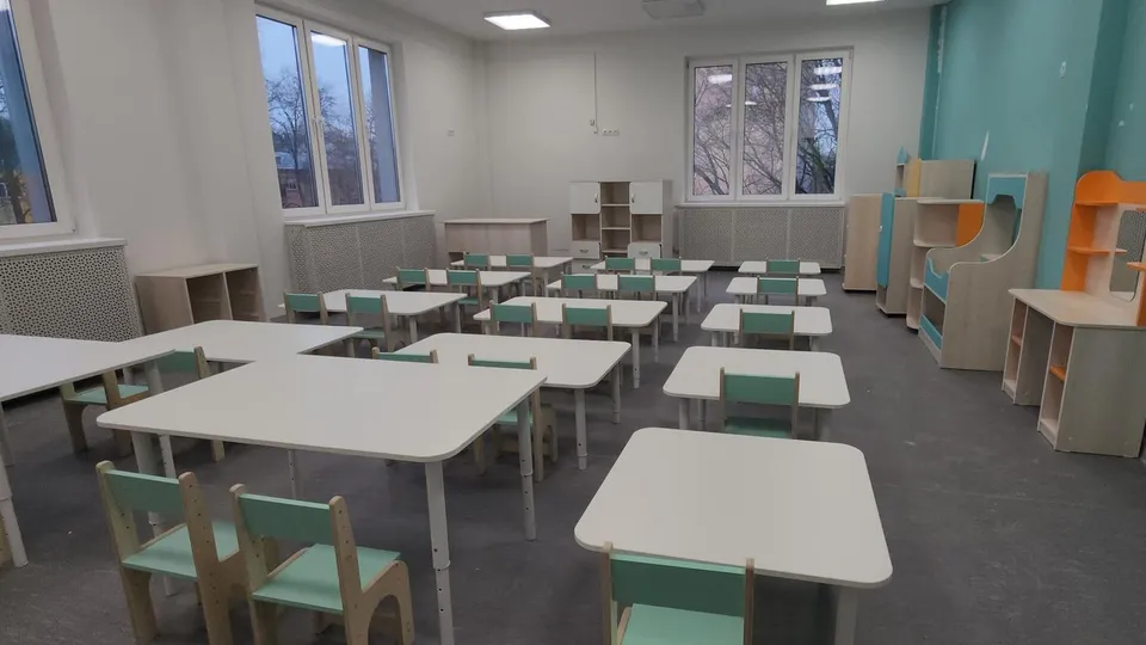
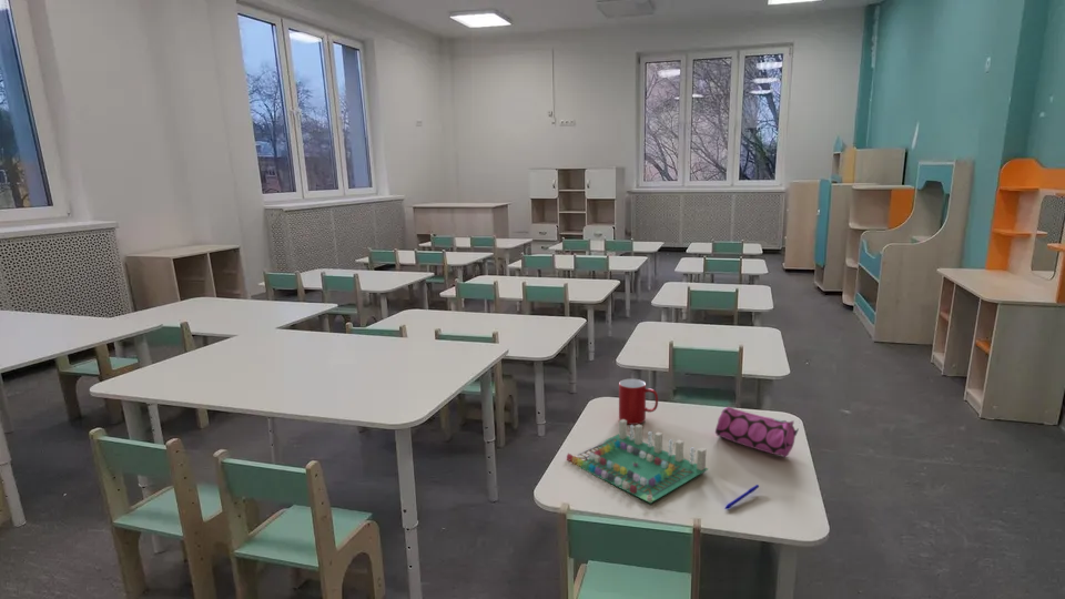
+ pen (741, 497)
+ pencil case (754, 429)
+ cup (637, 402)
+ board game (633, 455)
